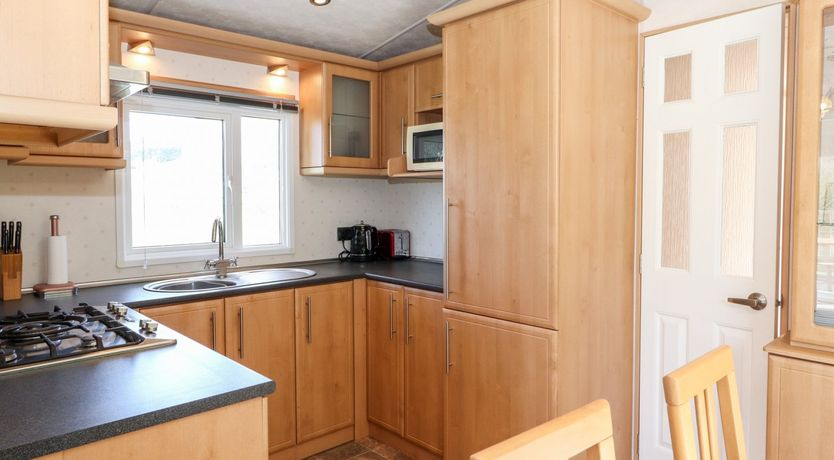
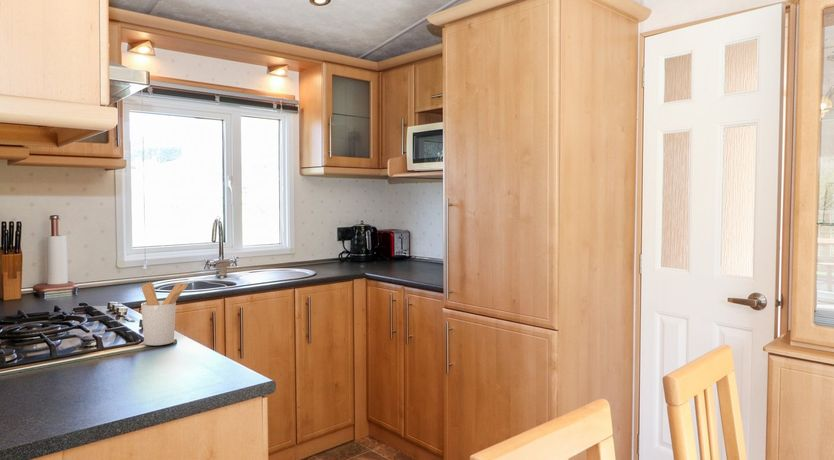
+ utensil holder (166, 311)
